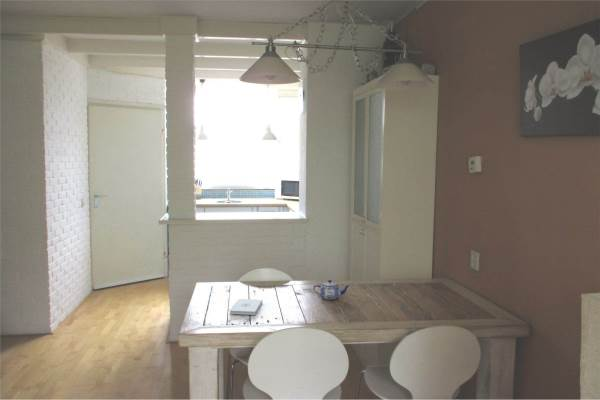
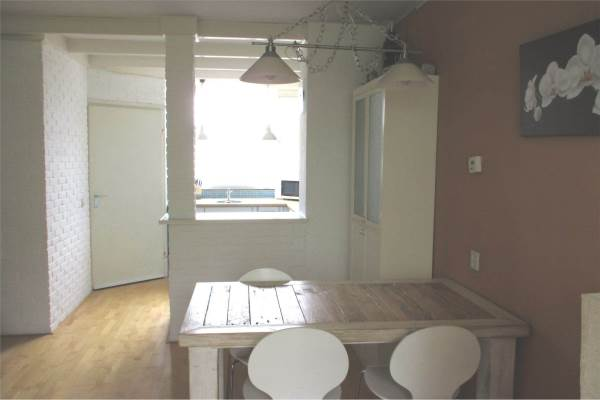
- teapot (331, 289)
- notepad (246, 306)
